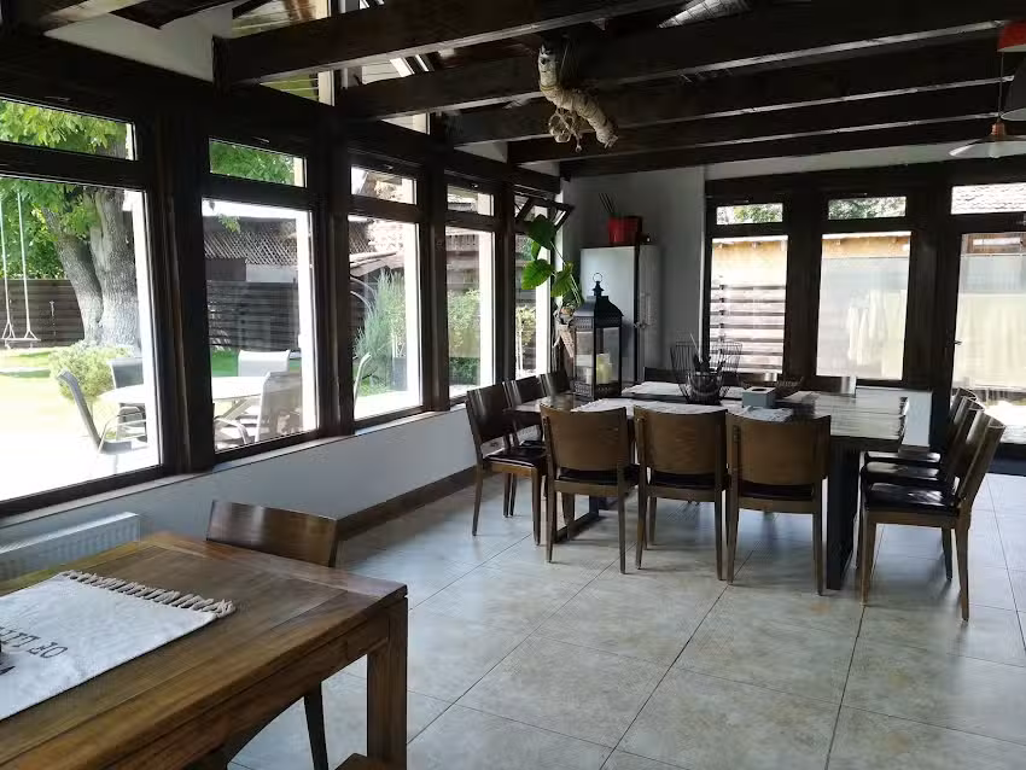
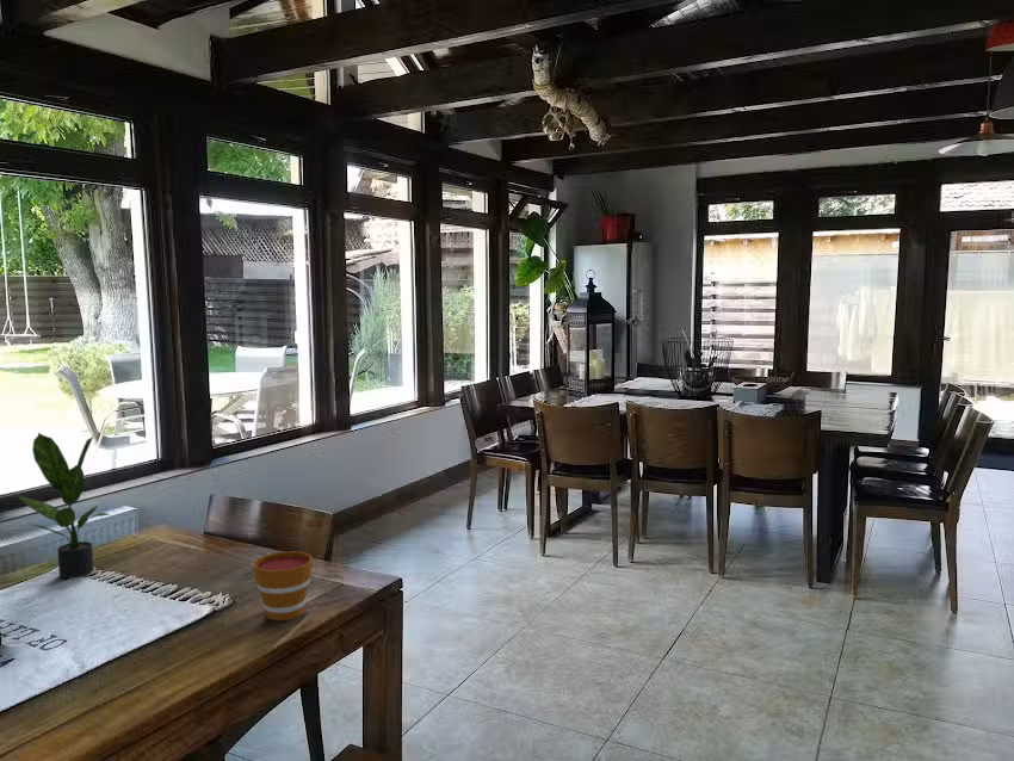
+ cup (286, 584)
+ potted plant (58, 509)
